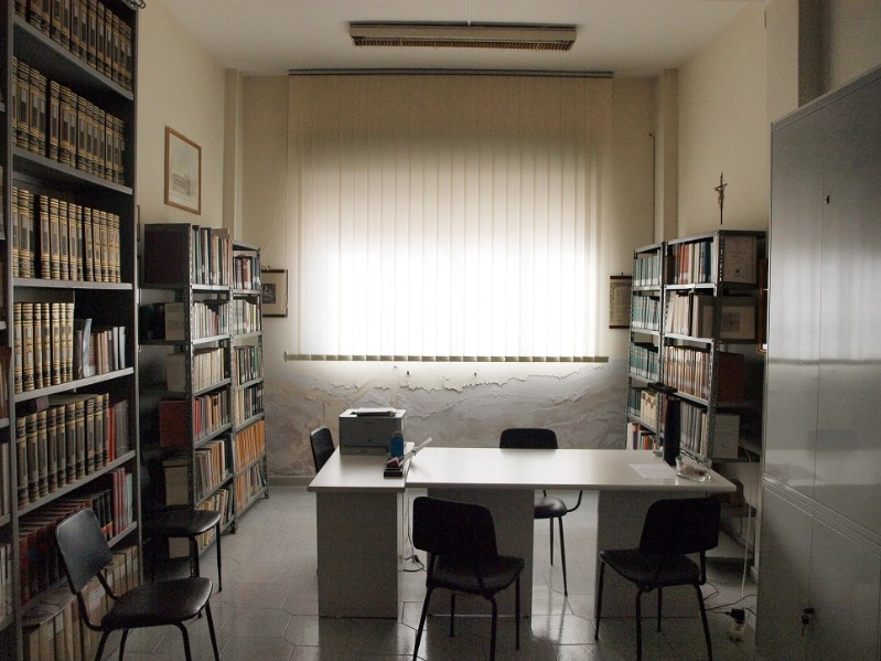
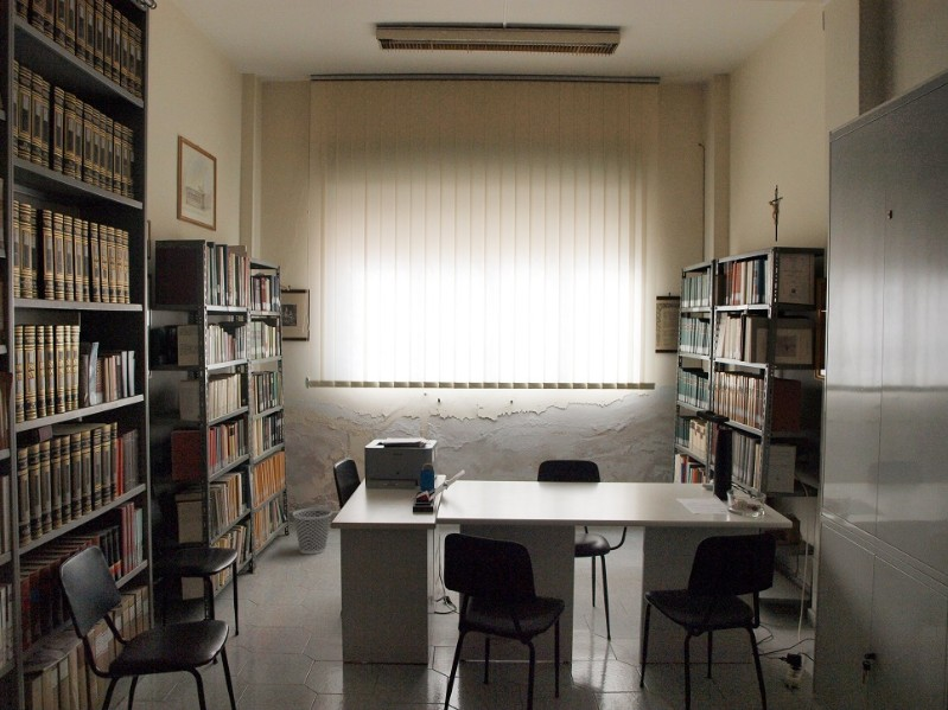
+ wastebasket (312, 531)
